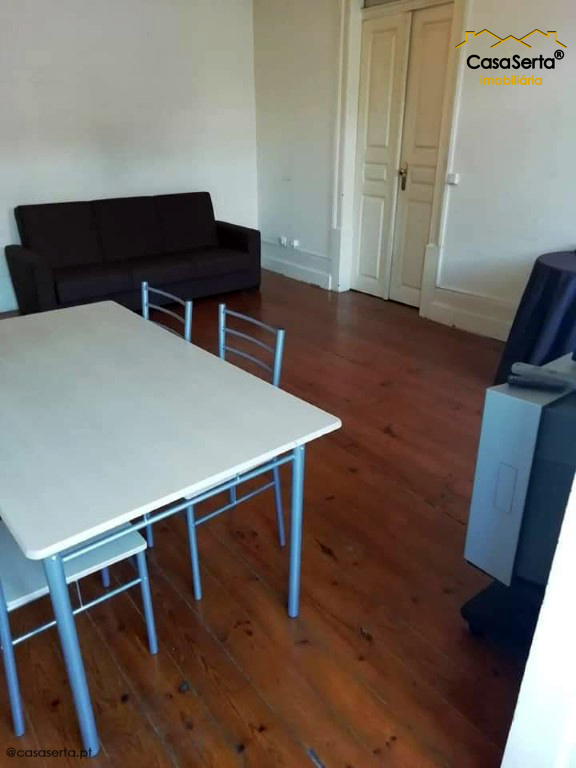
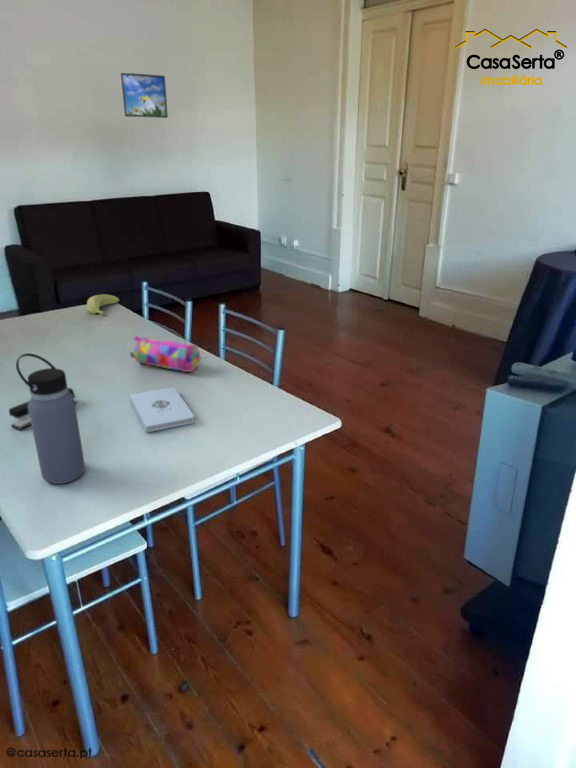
+ banana (103, 303)
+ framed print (144, 96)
+ pencil case (165, 353)
+ water bottle (52, 418)
+ stapler (28, 402)
+ notepad (161, 408)
